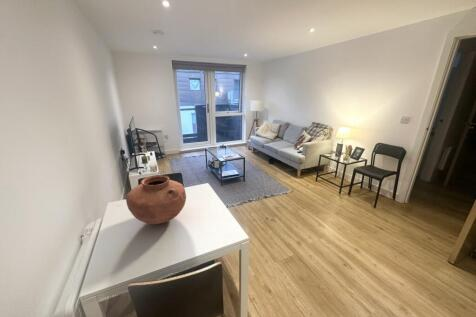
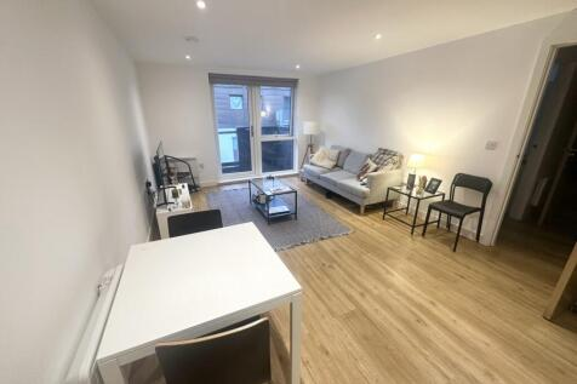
- vase (158, 200)
